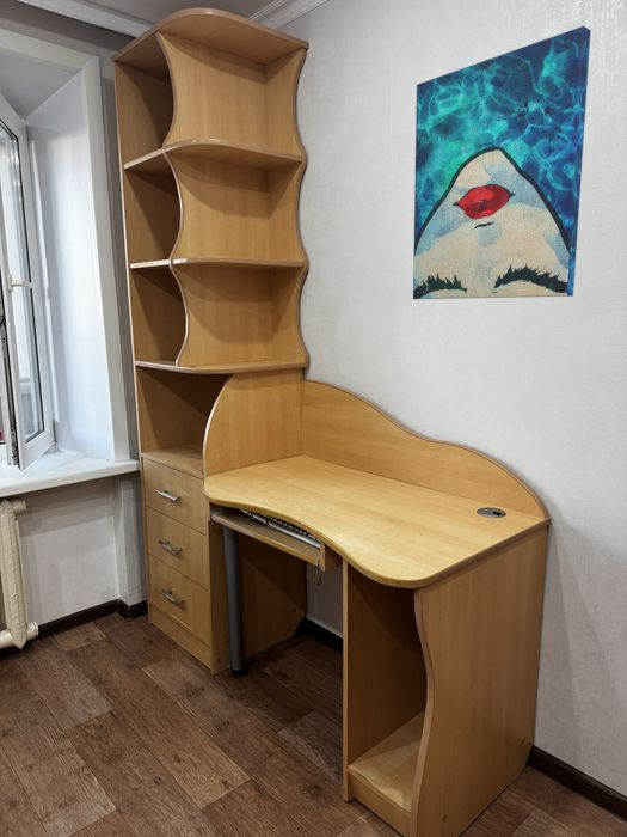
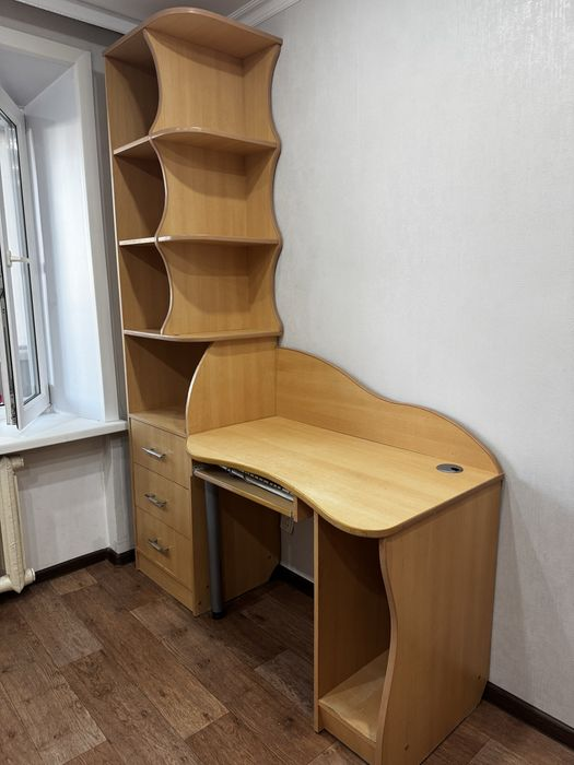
- wall art (488, 183)
